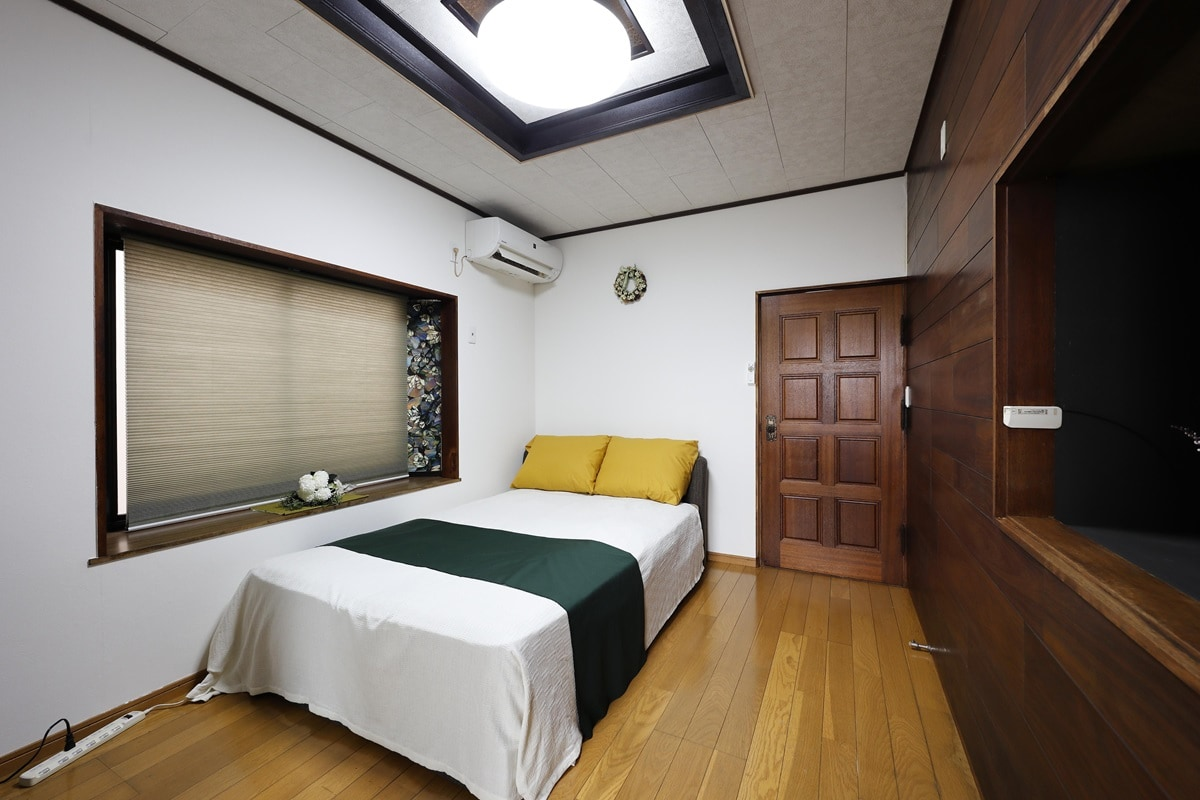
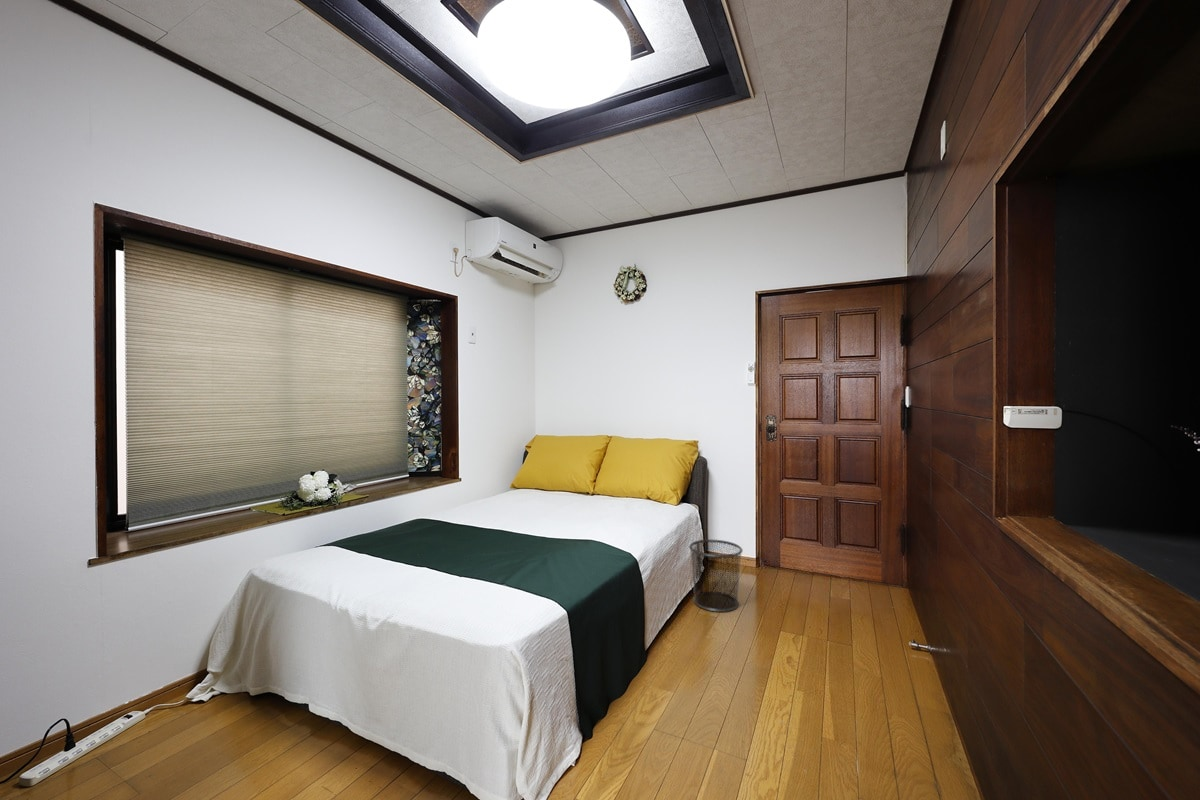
+ waste bin (715, 574)
